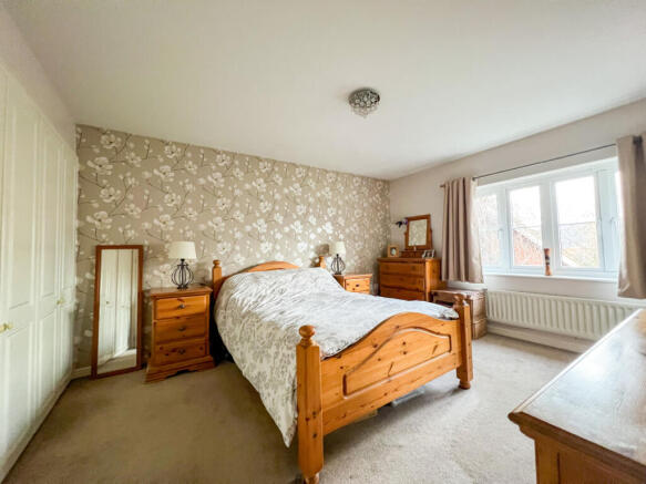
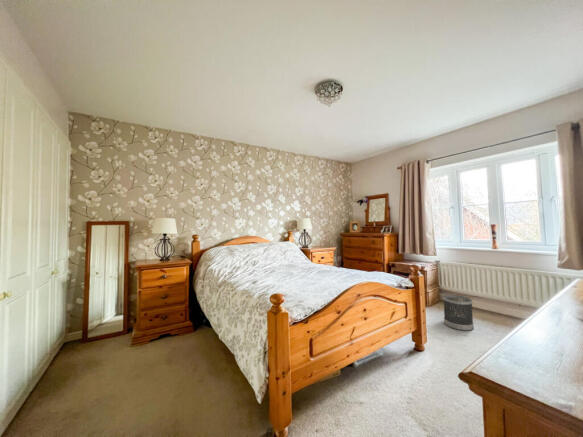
+ wastebasket (457, 311)
